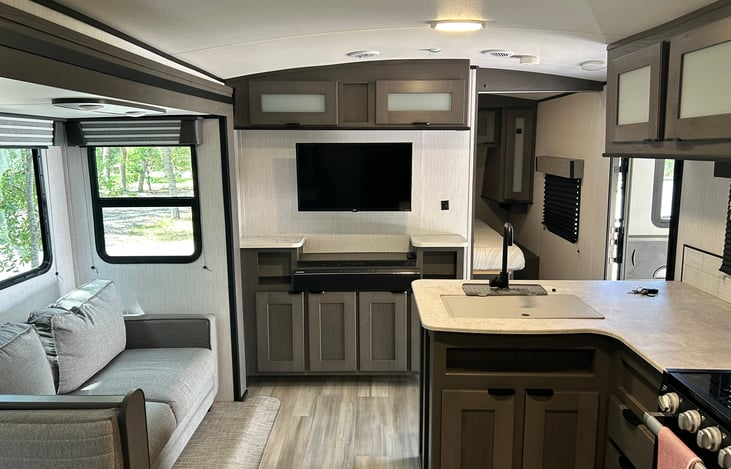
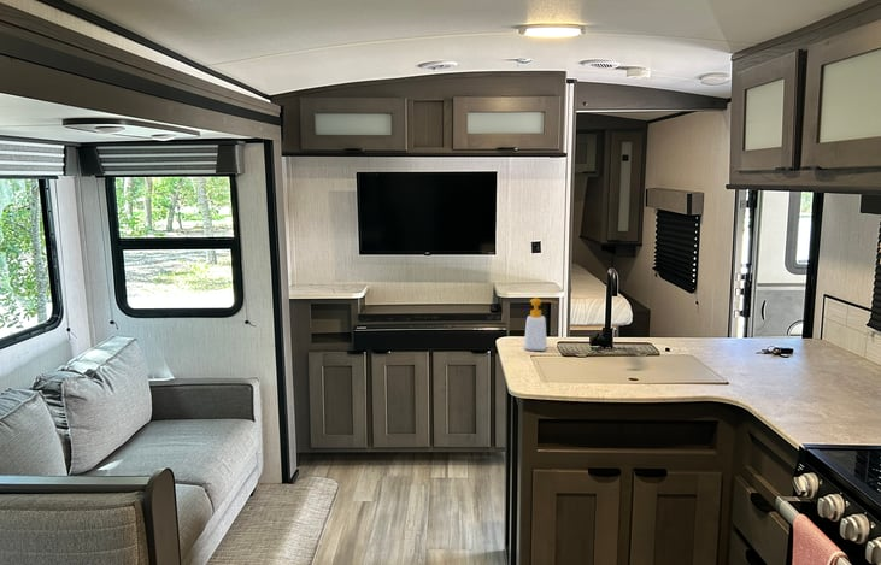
+ soap bottle (540, 323)
